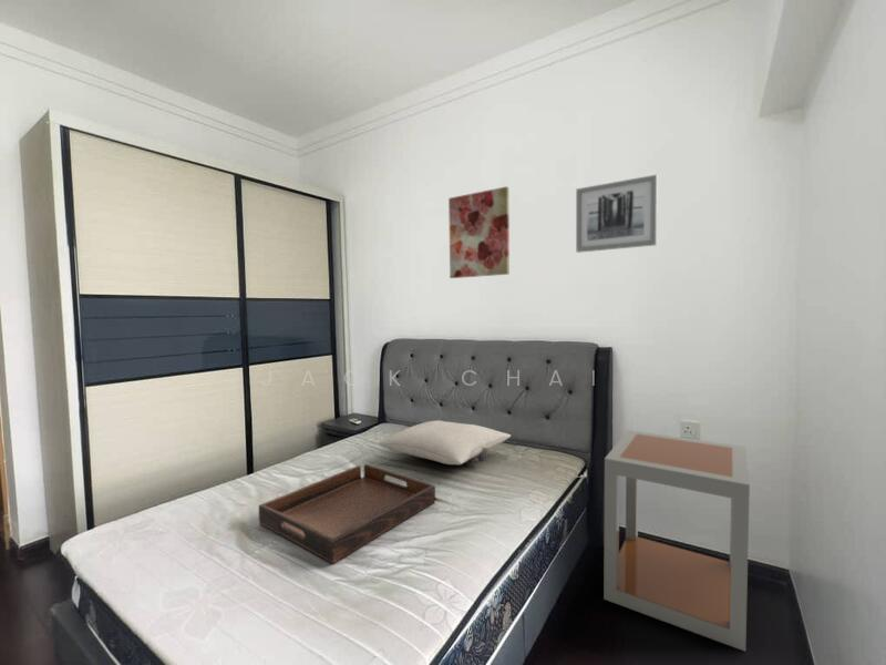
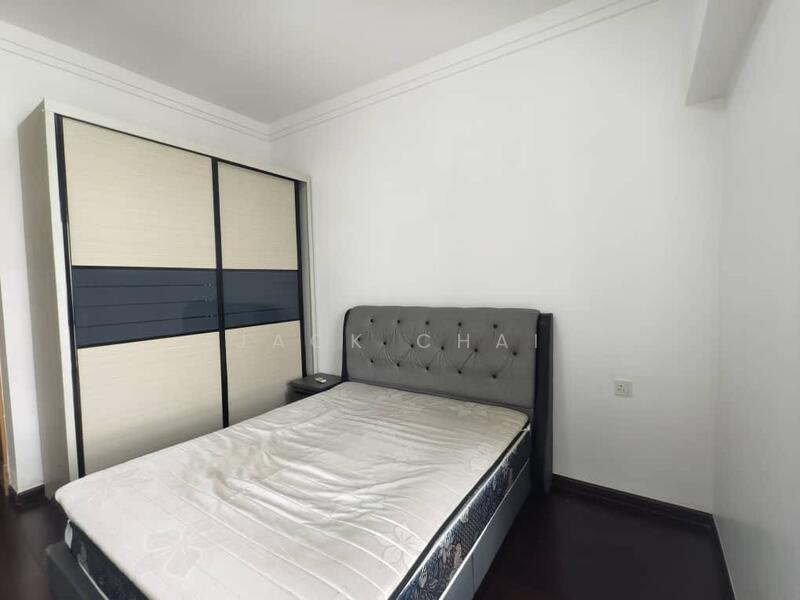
- pillow (446, 442)
- side table (667, 544)
- serving tray (351, 503)
- wall art (615, 215)
- wall art (477, 234)
